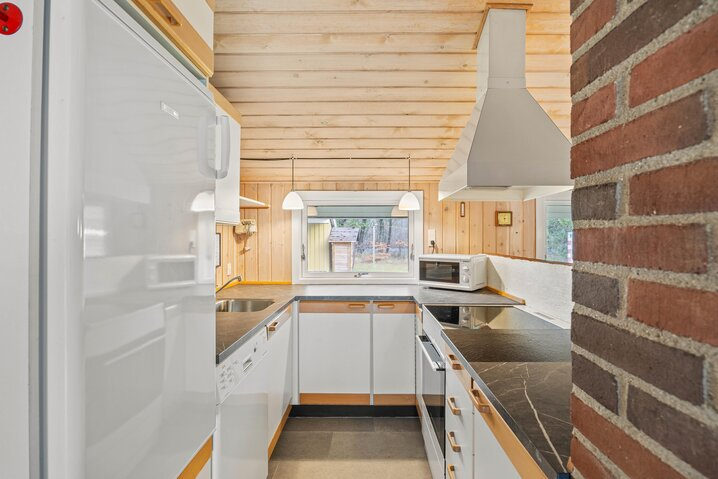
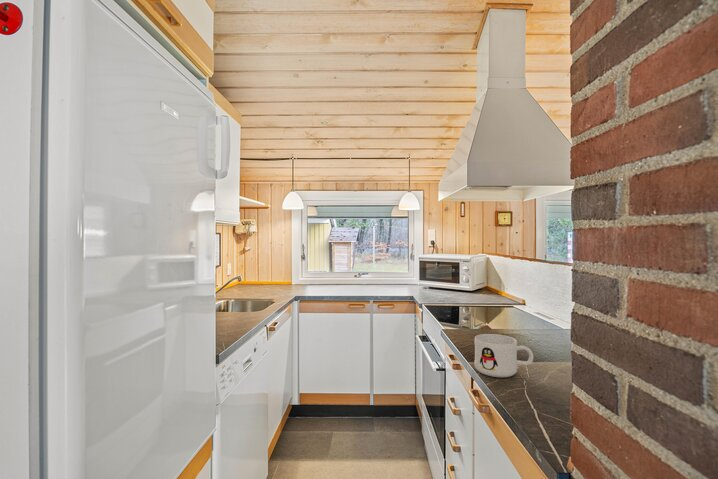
+ mug (503, 355)
